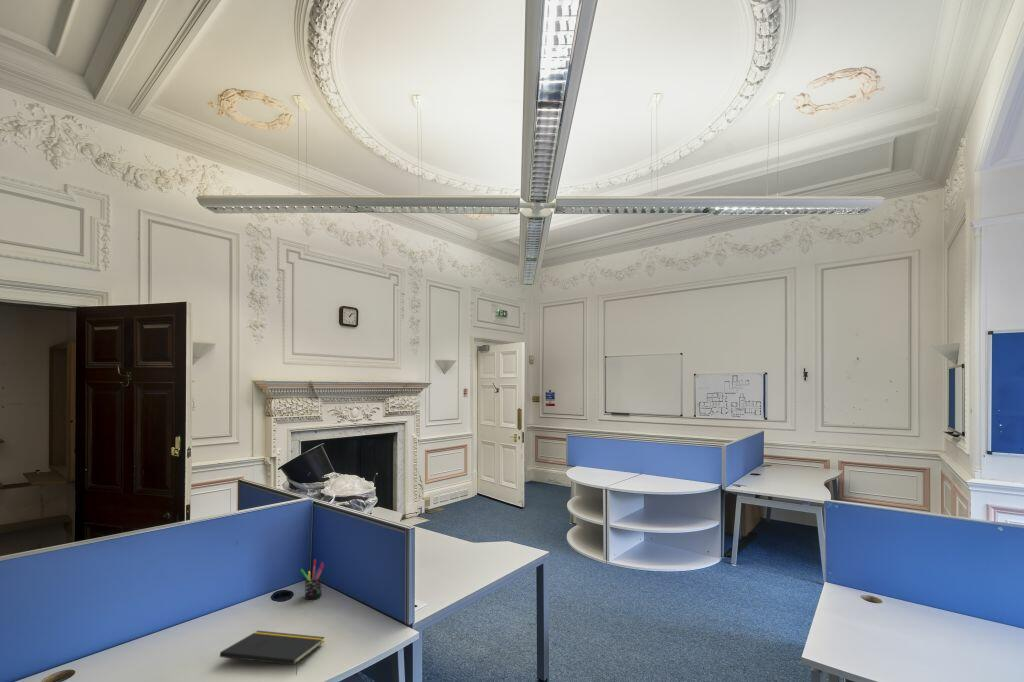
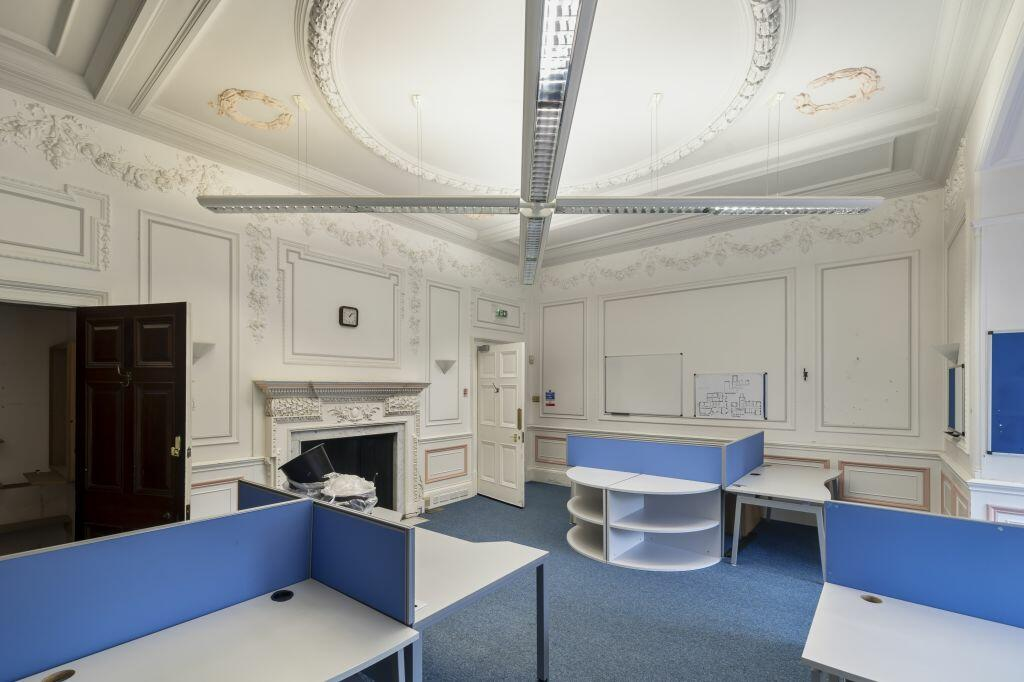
- notepad (274, 646)
- pen holder (311, 578)
